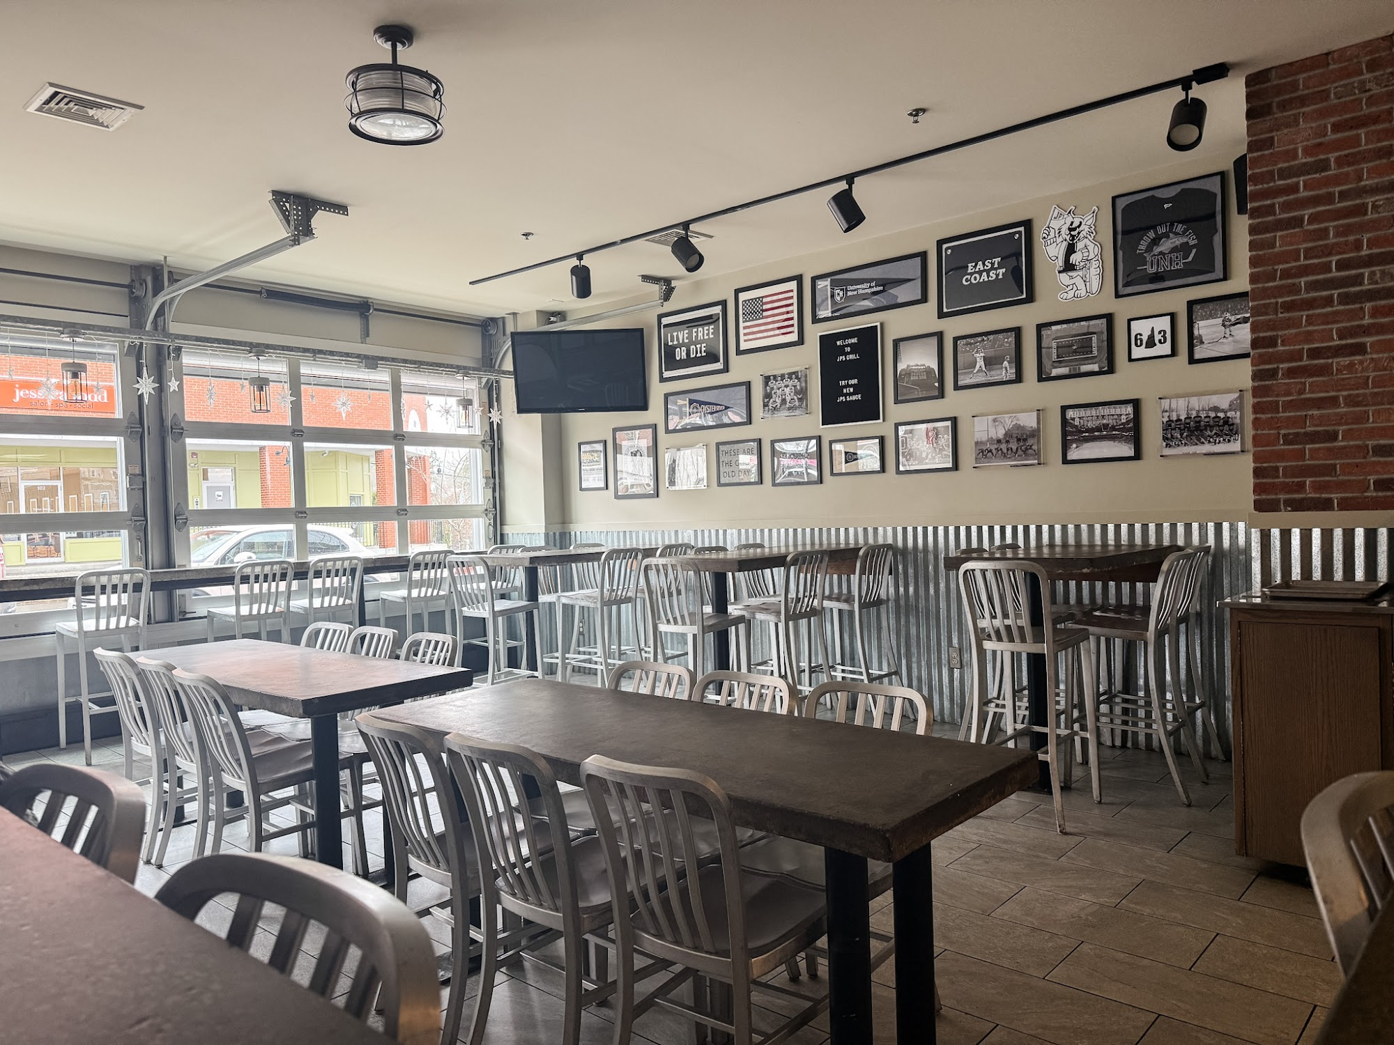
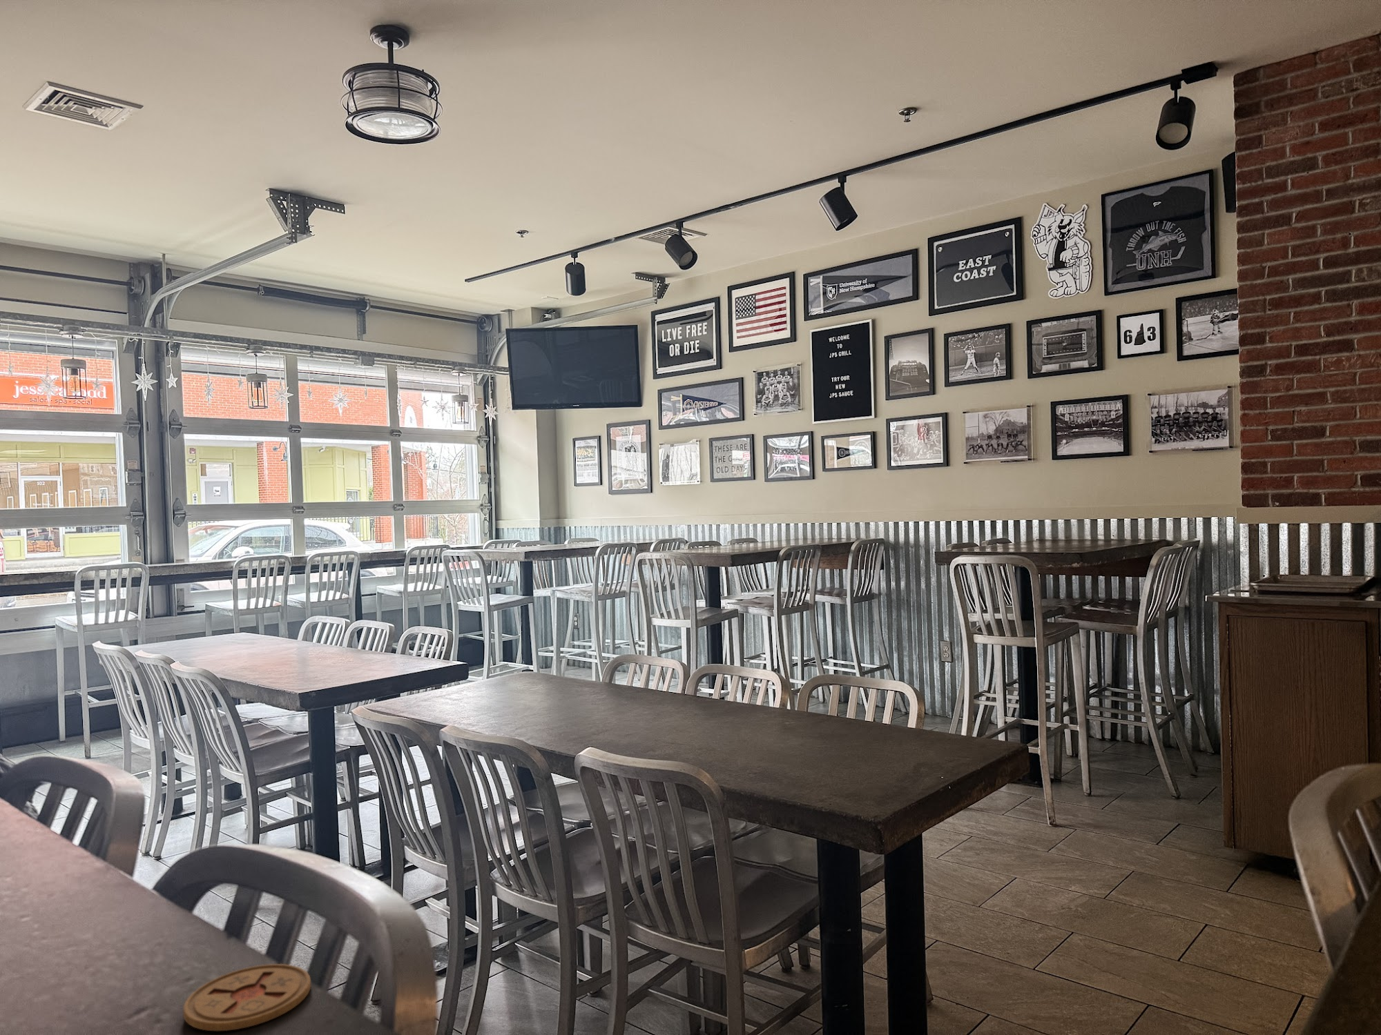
+ coaster (249, 995)
